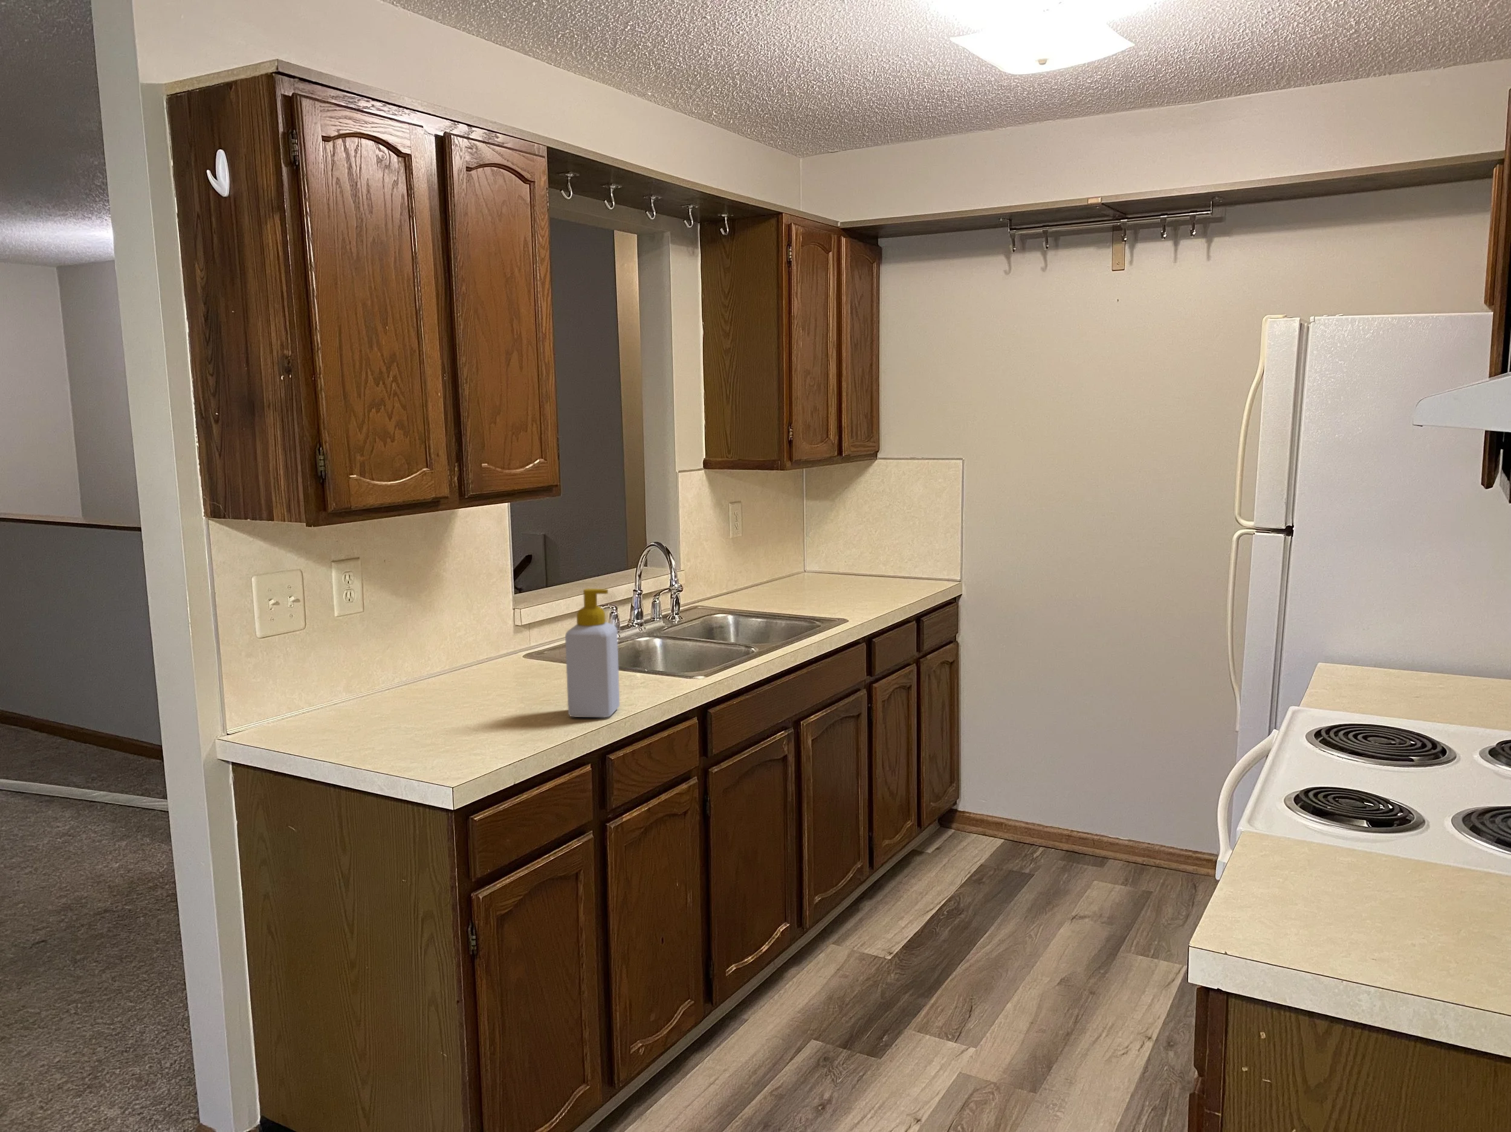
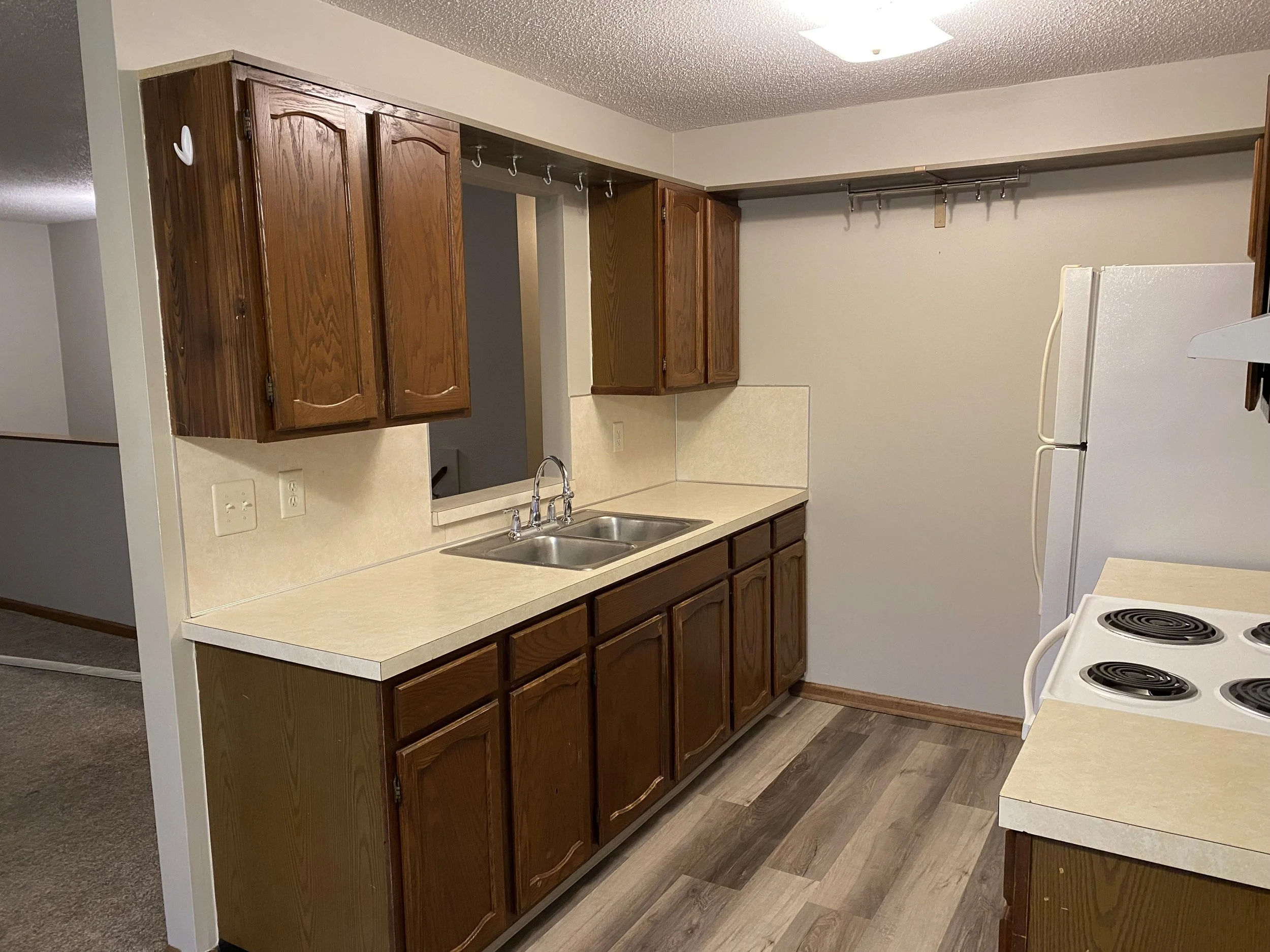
- soap bottle (591, 652)
